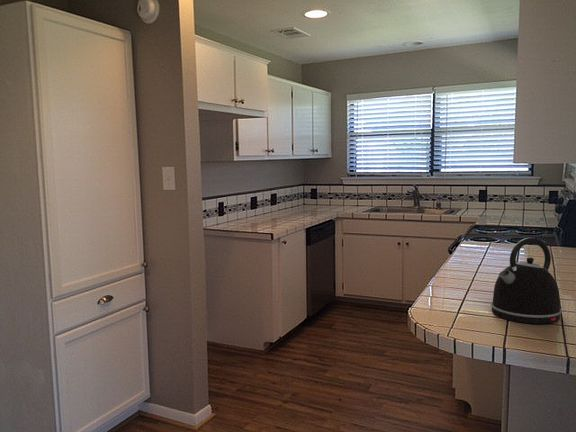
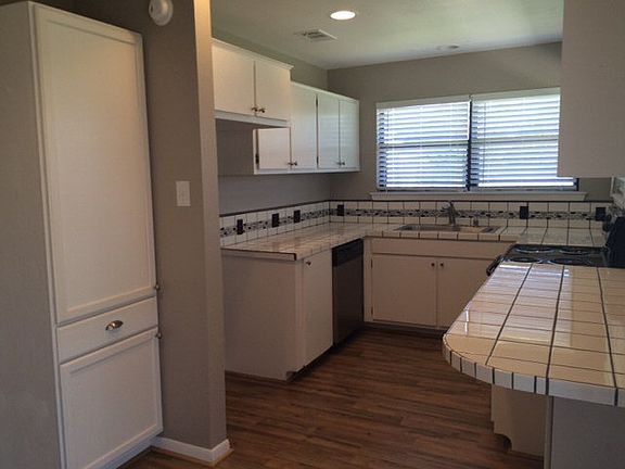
- kettle (526, 276)
